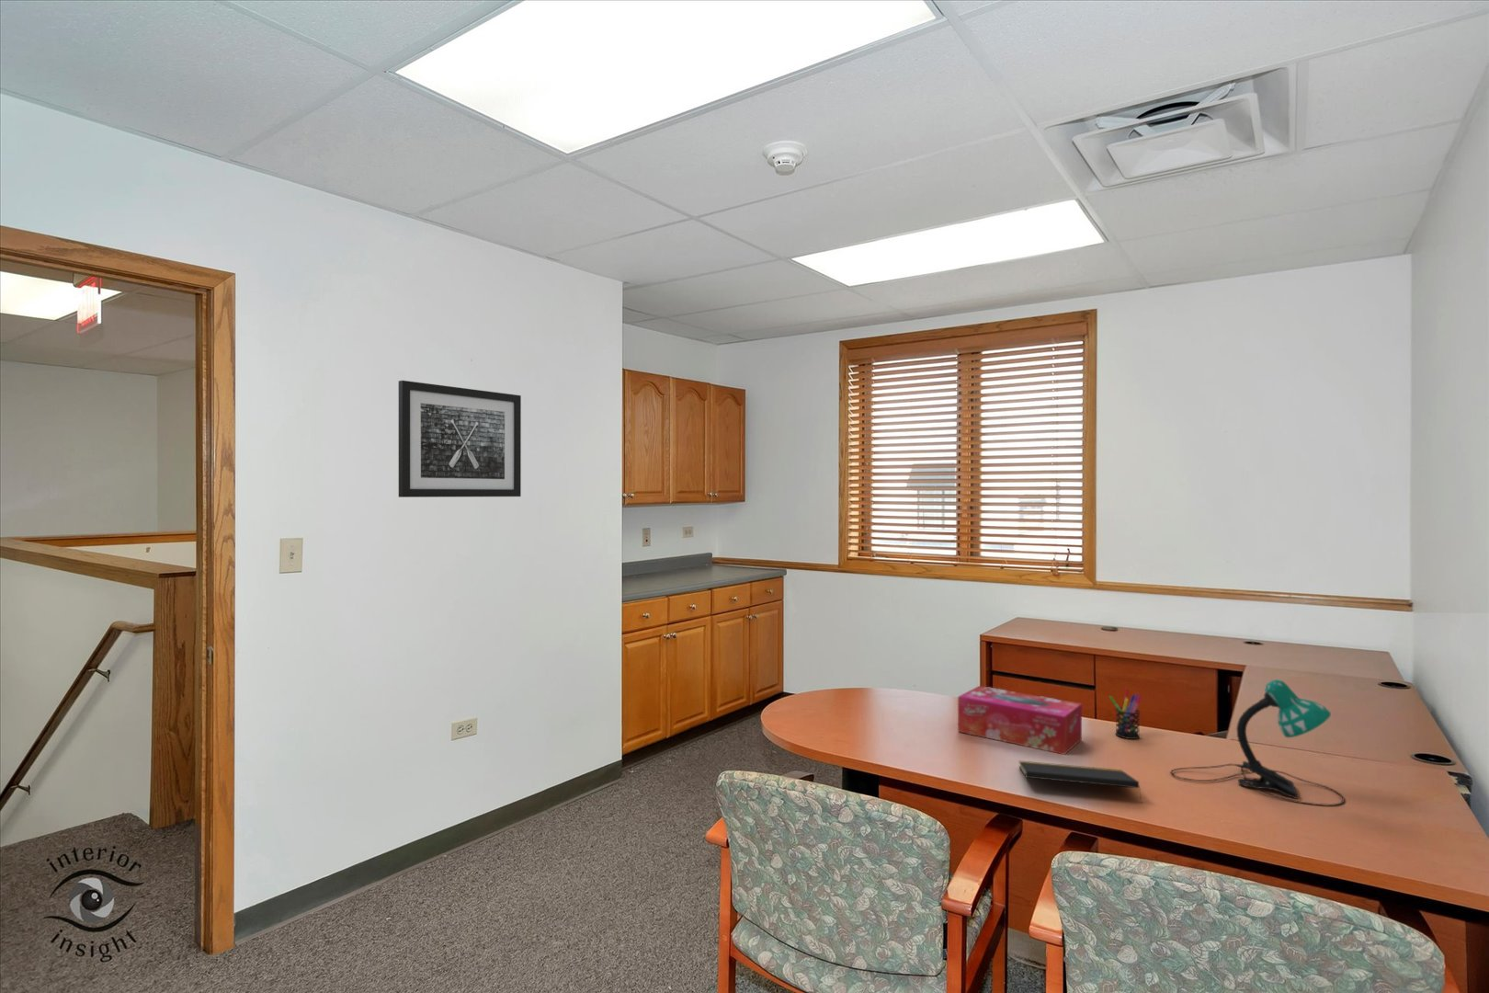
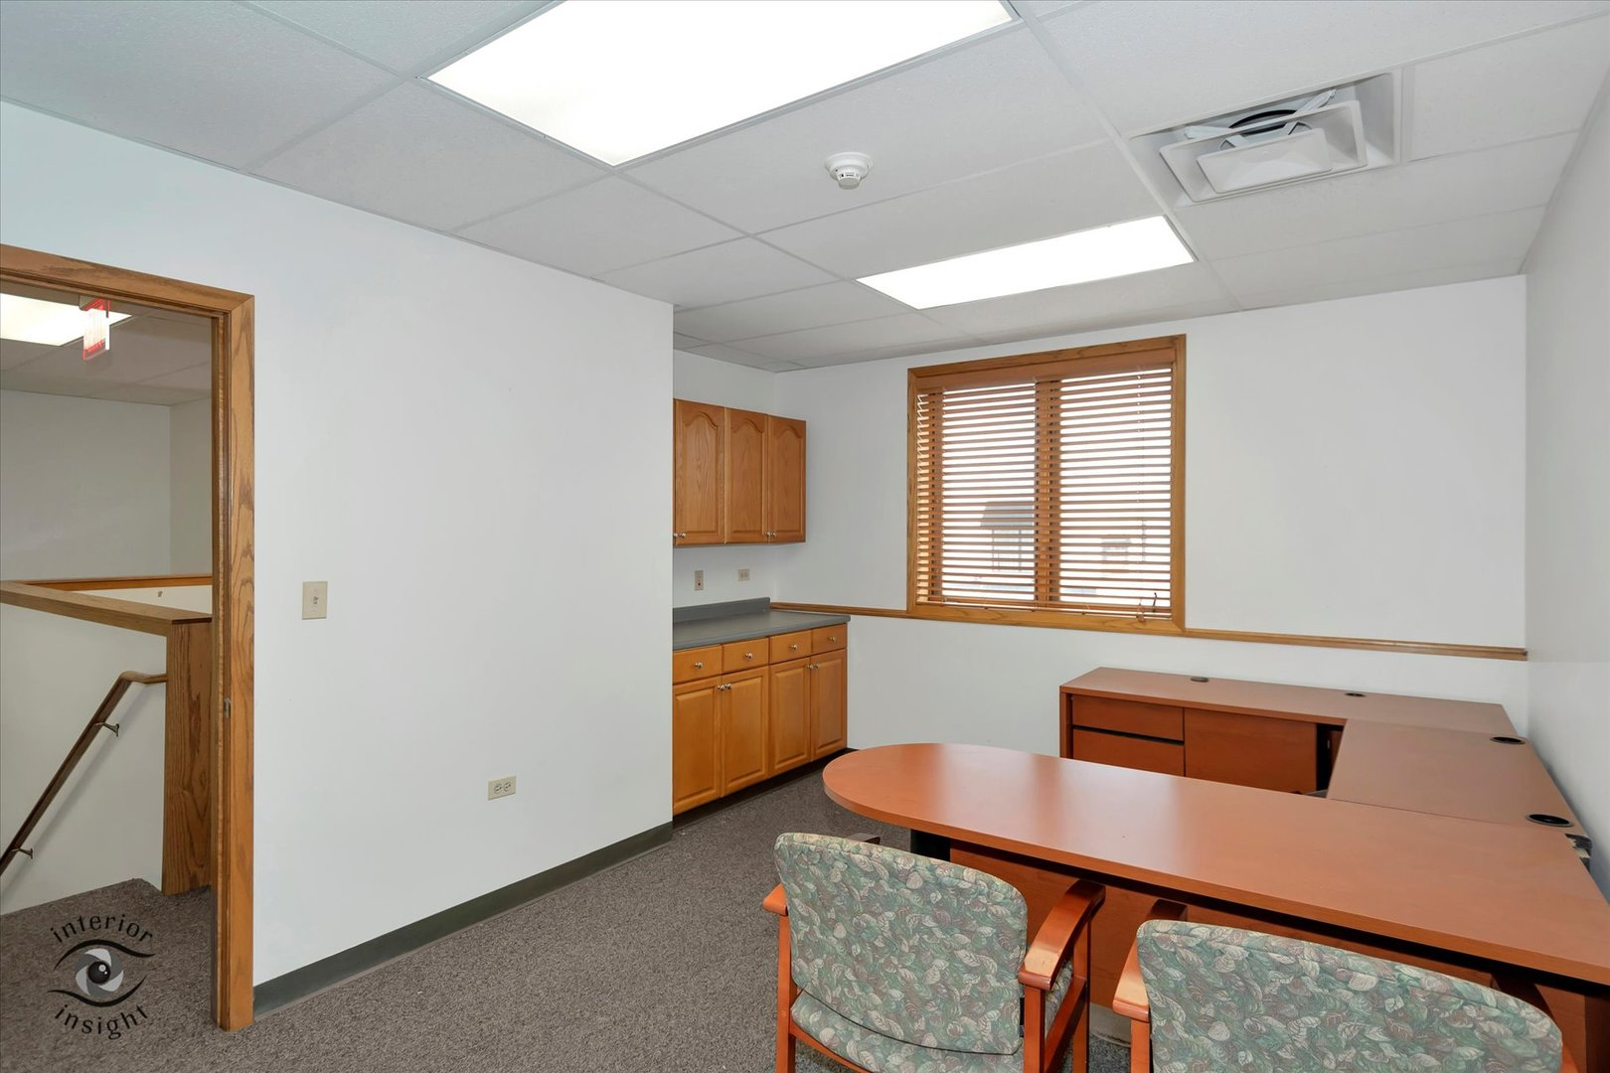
- notepad (1075, 774)
- pen holder (1125, 713)
- wall art (463, 442)
- tissue box (1018, 717)
- desk lamp (1246, 725)
